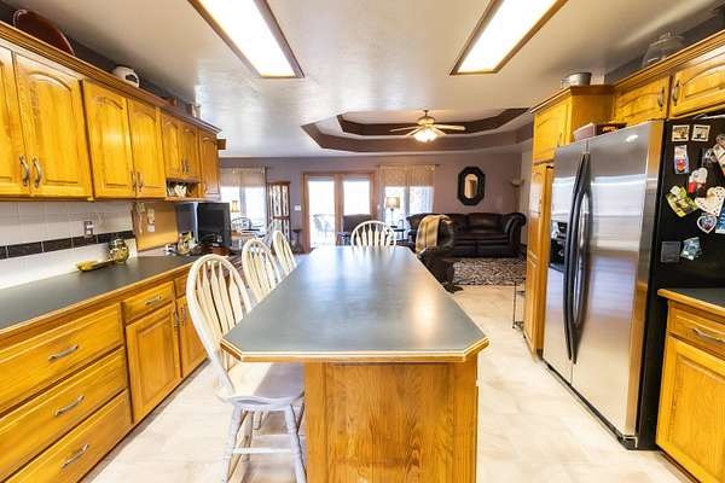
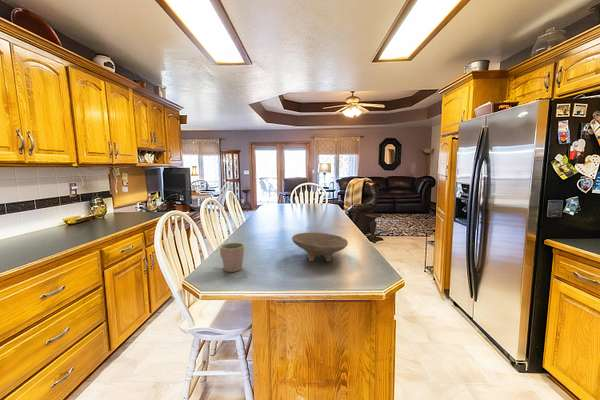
+ mug (230, 256)
+ bowl (319, 247)
